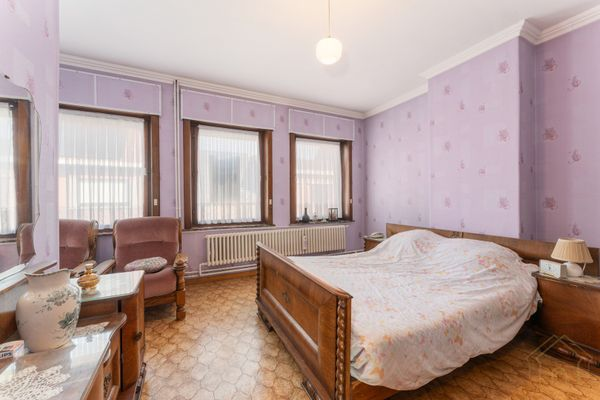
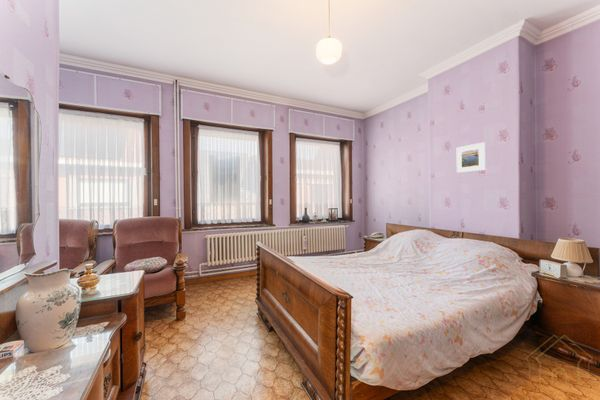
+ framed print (470, 158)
